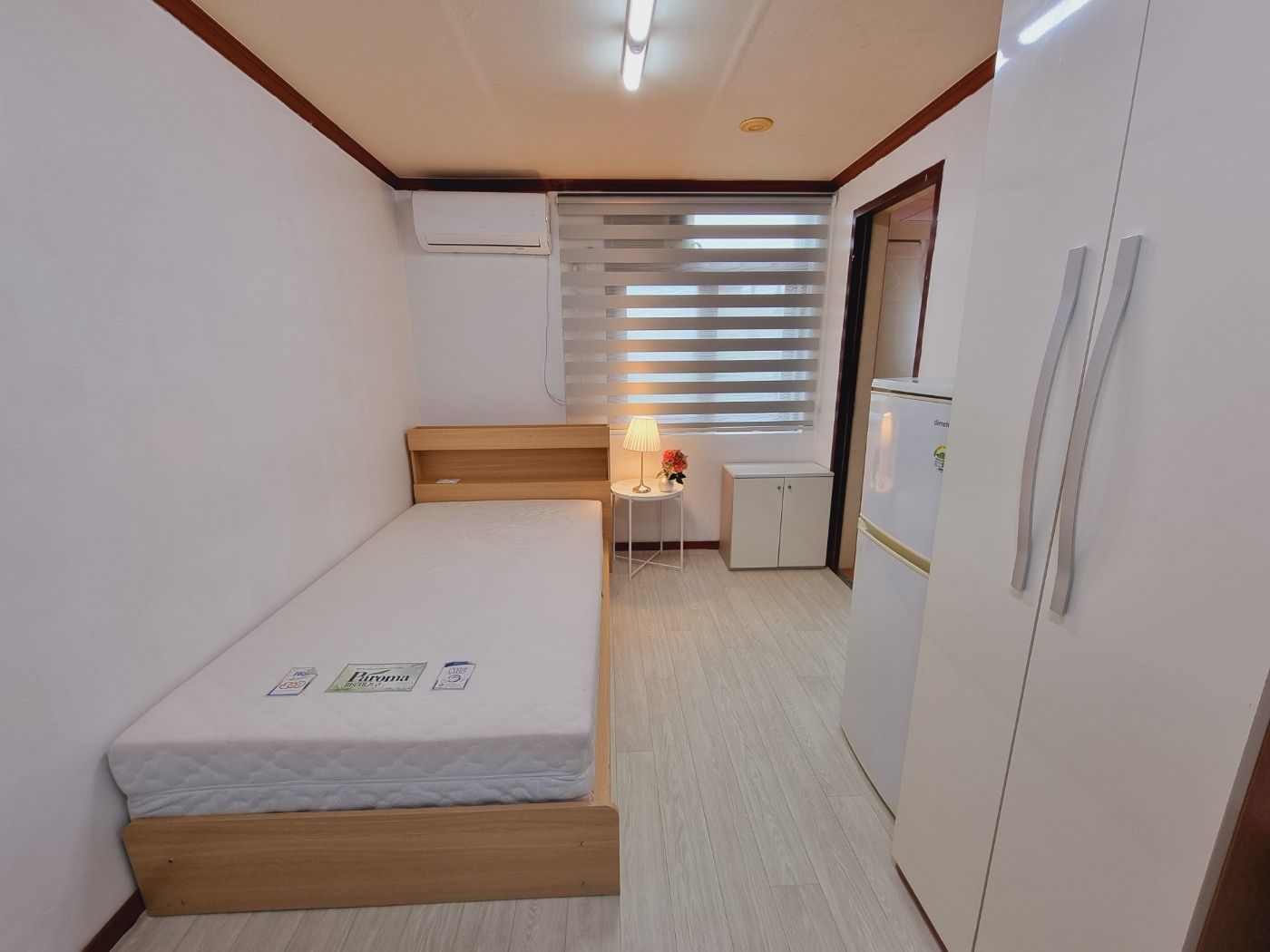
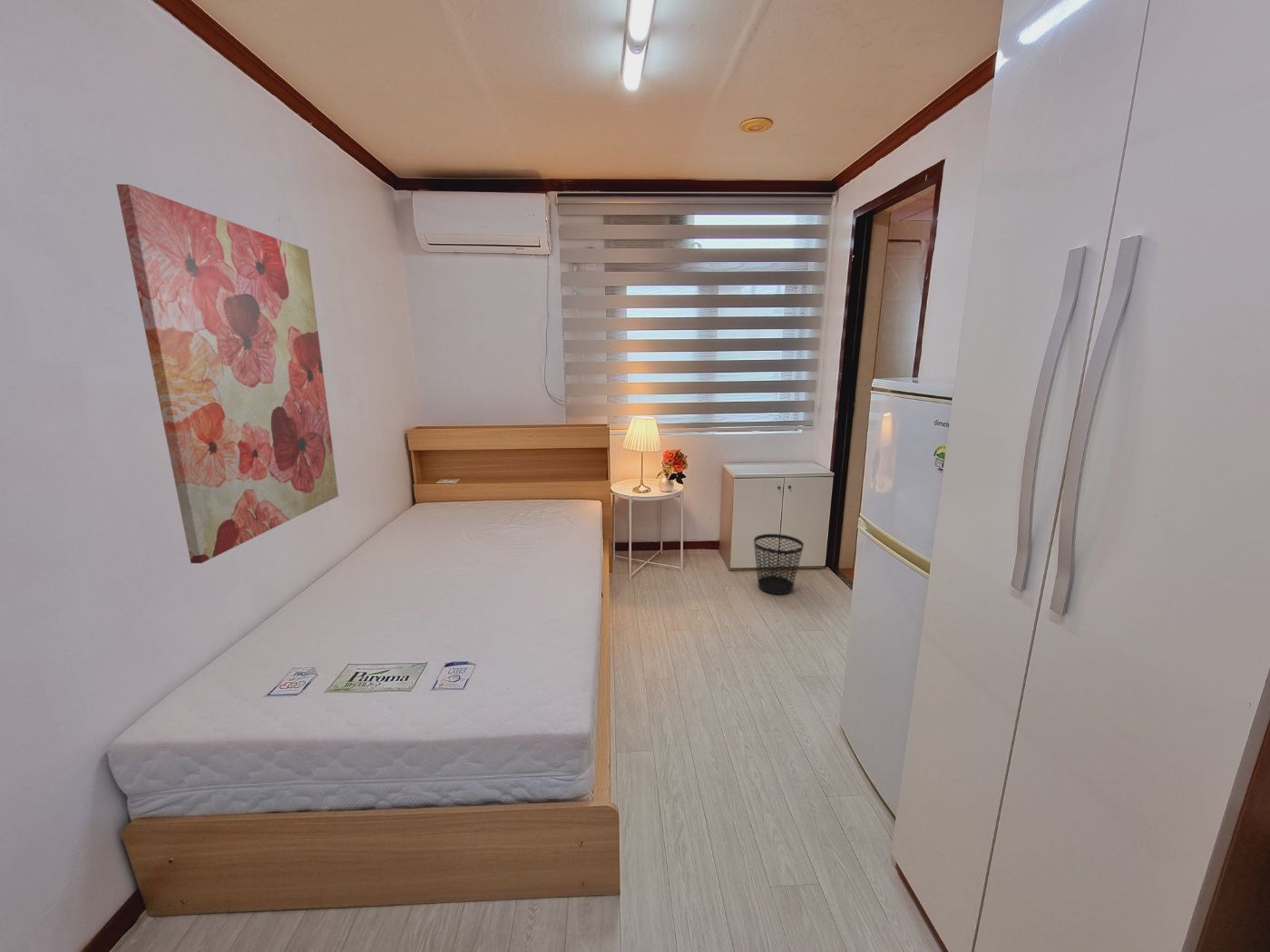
+ wastebasket (777, 565)
+ wall art (258, 383)
